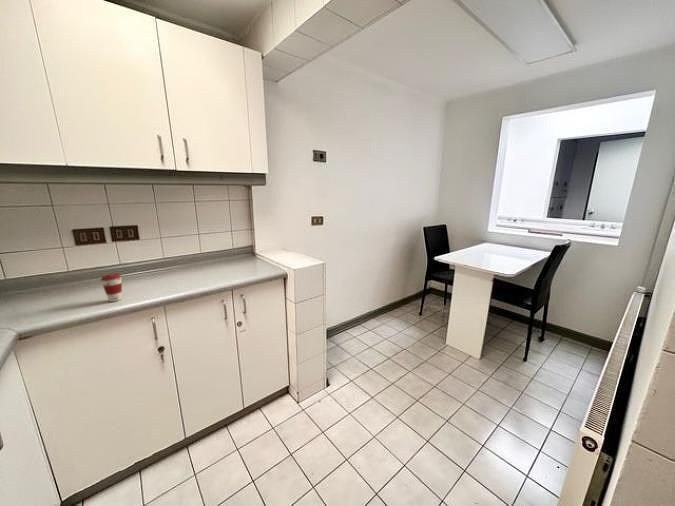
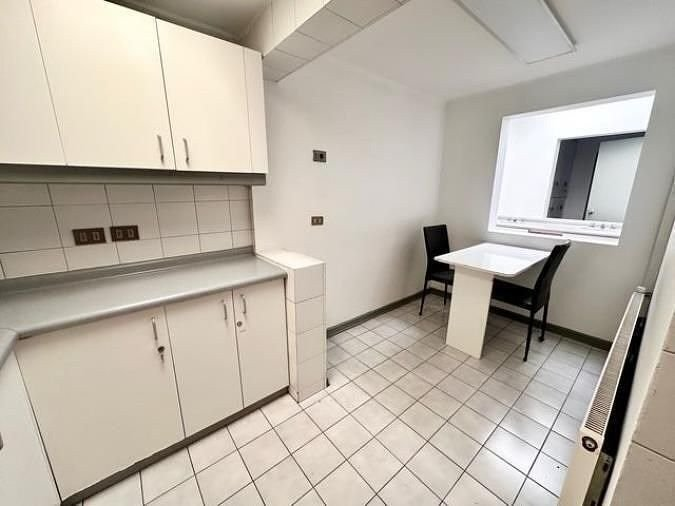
- coffee cup (113, 287)
